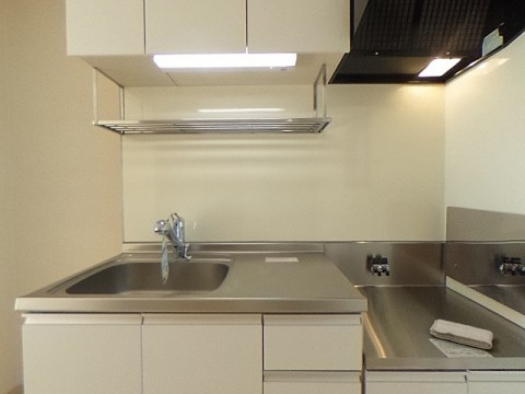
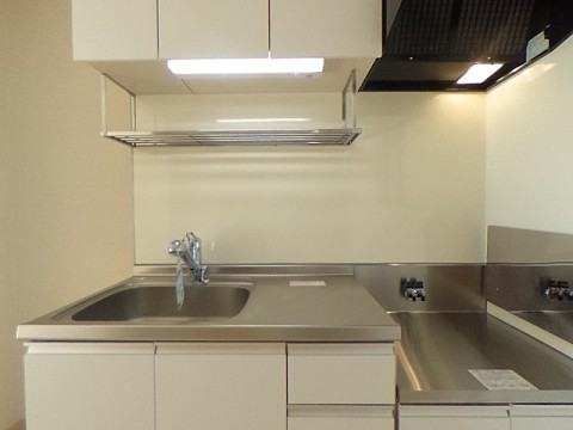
- washcloth (460, 332)
